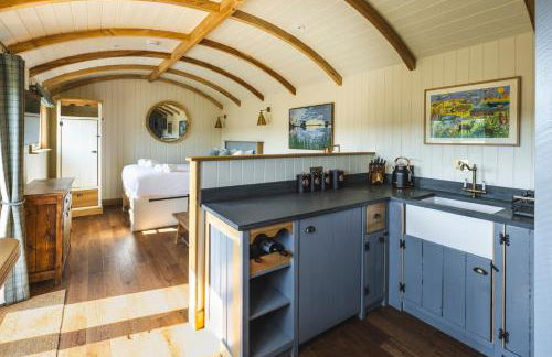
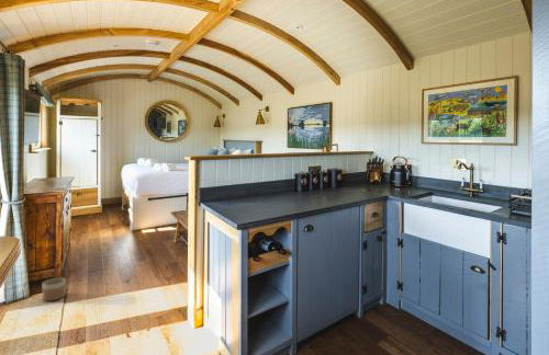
+ planter (54, 289)
